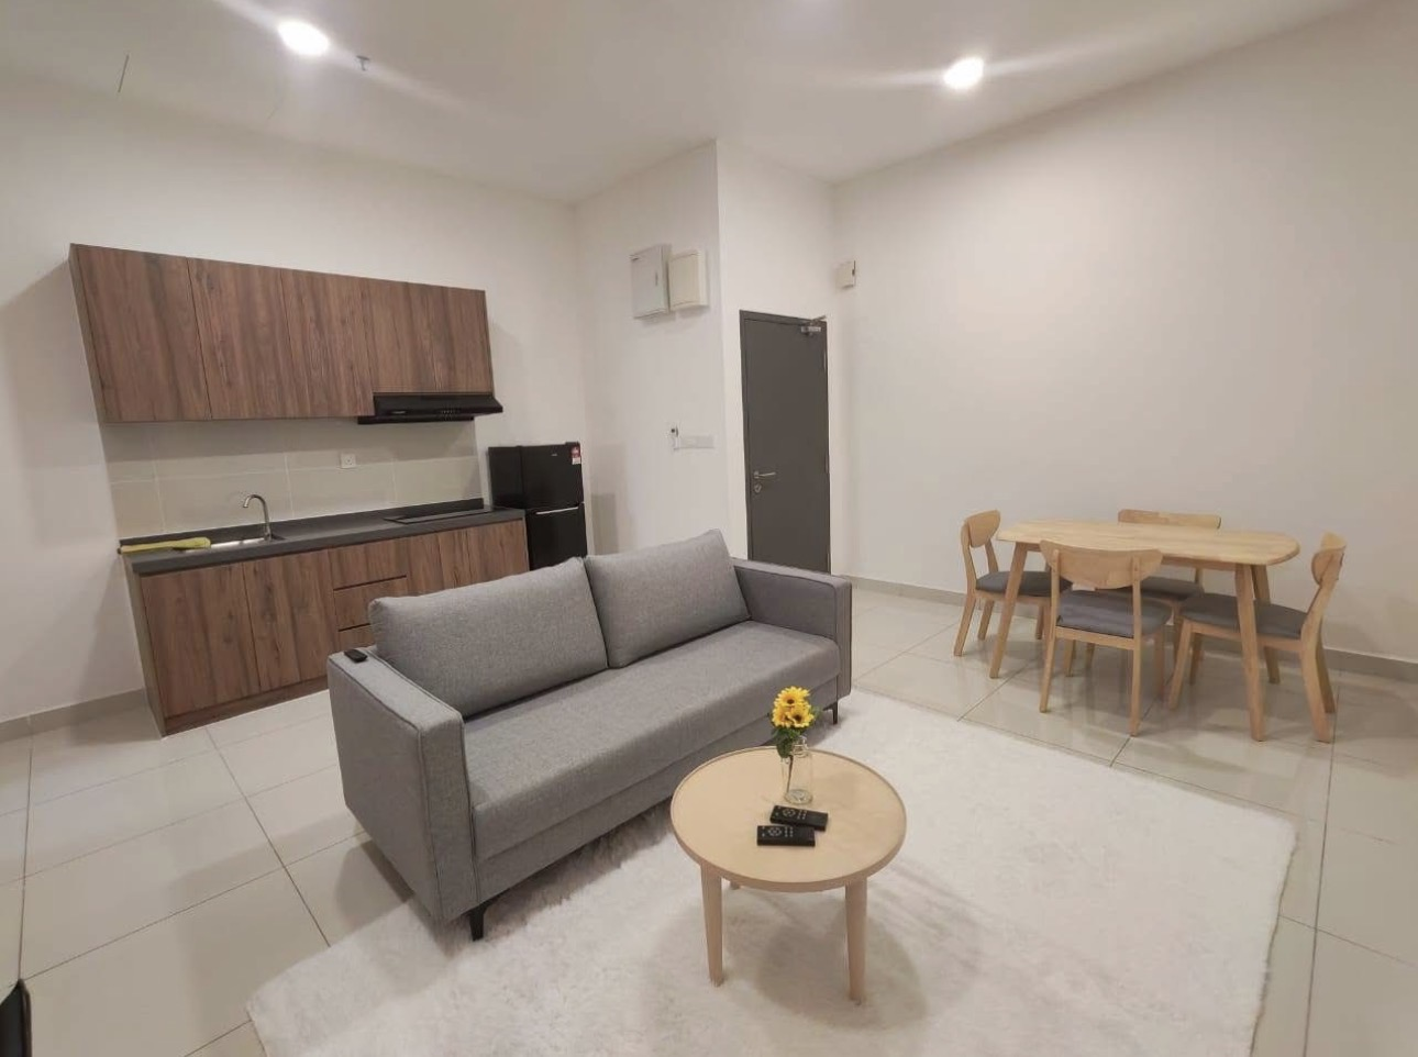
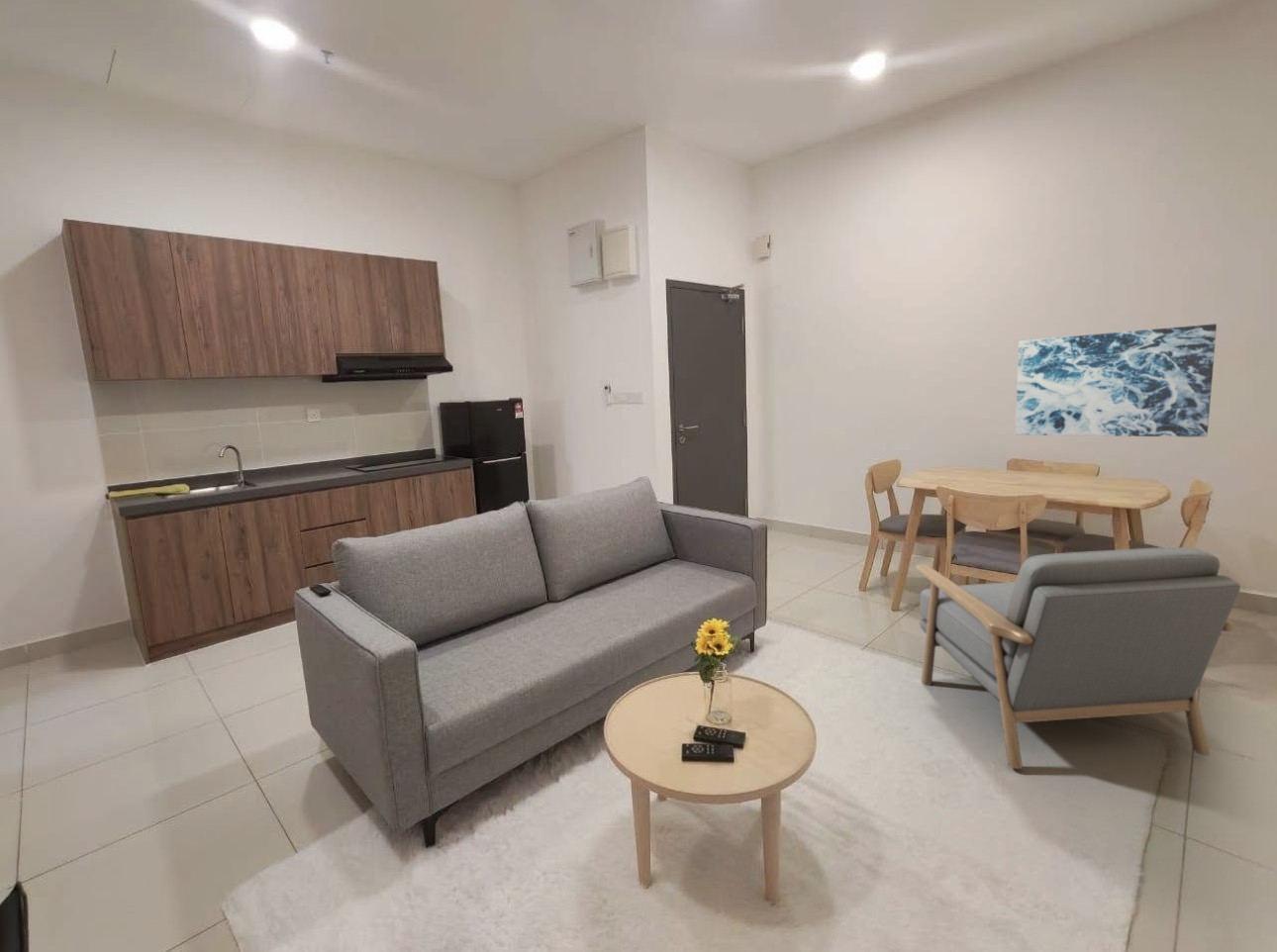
+ wall art (1106, 385)
+ armchair (1047, 623)
